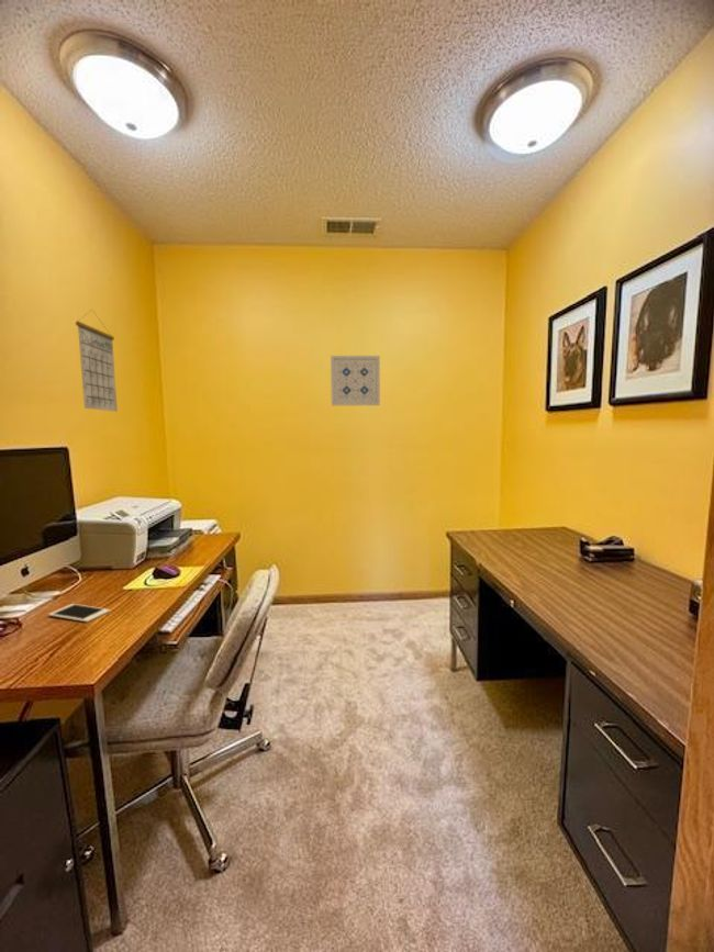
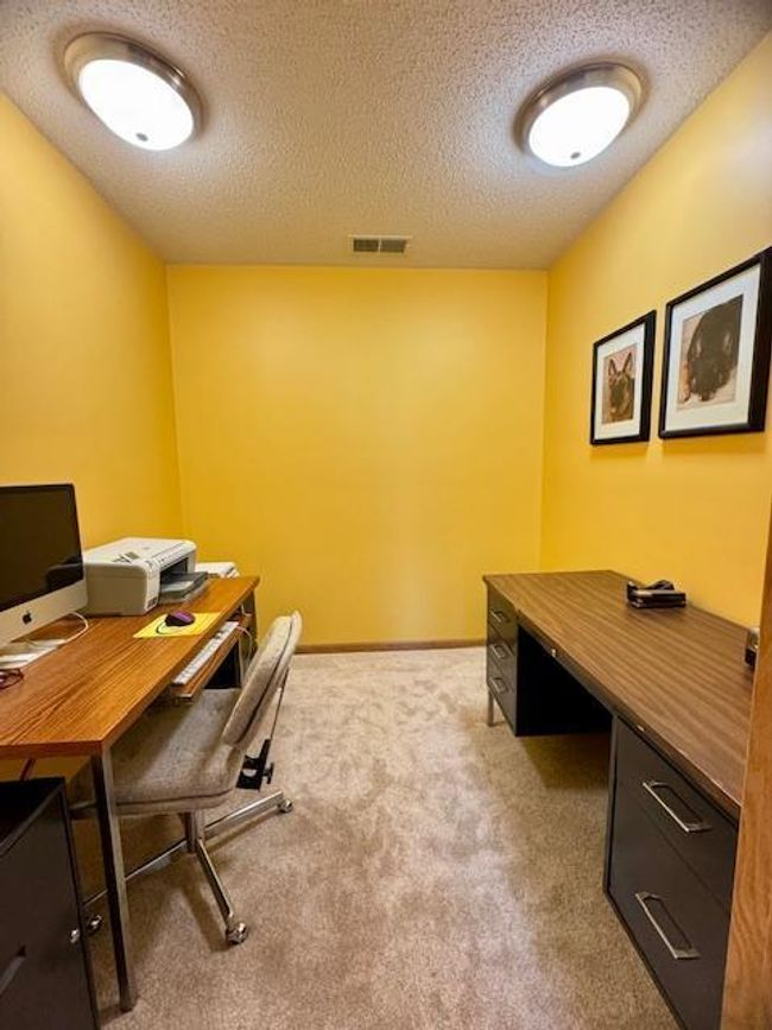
- calendar (98, 360)
- wall art (355, 380)
- cell phone (79, 612)
